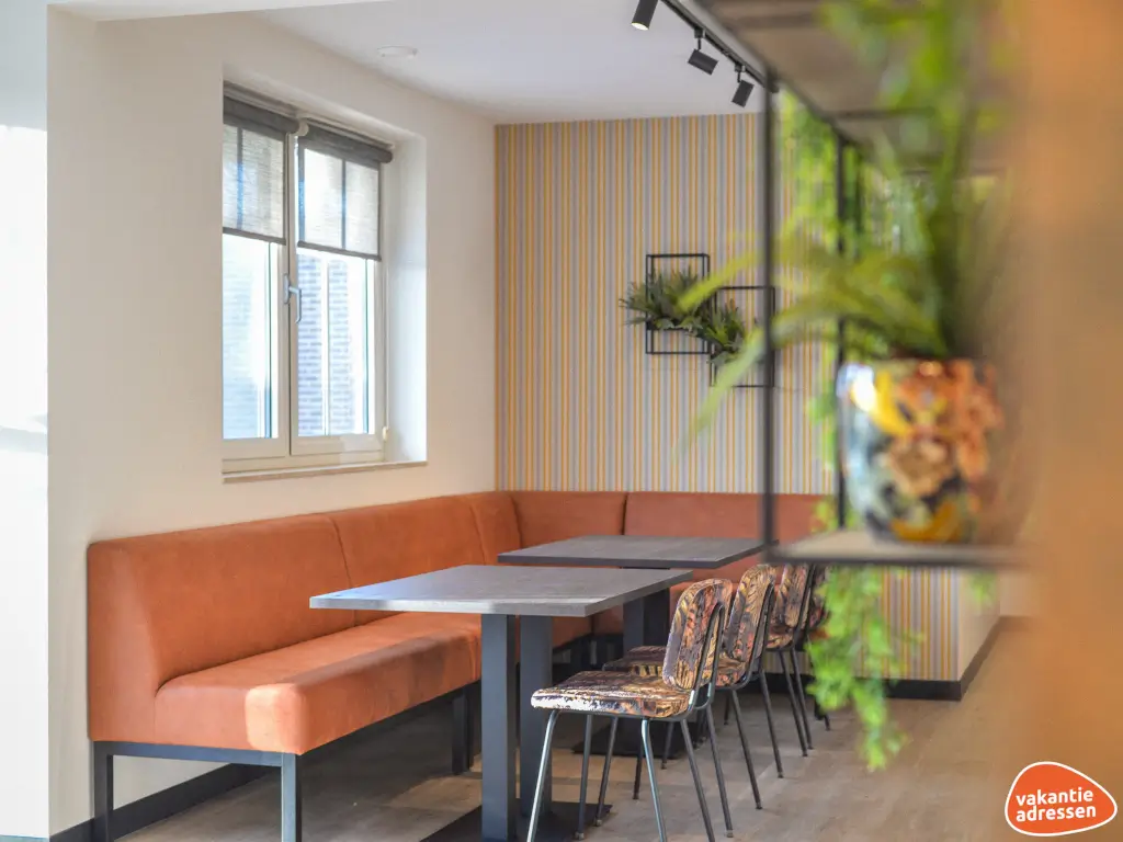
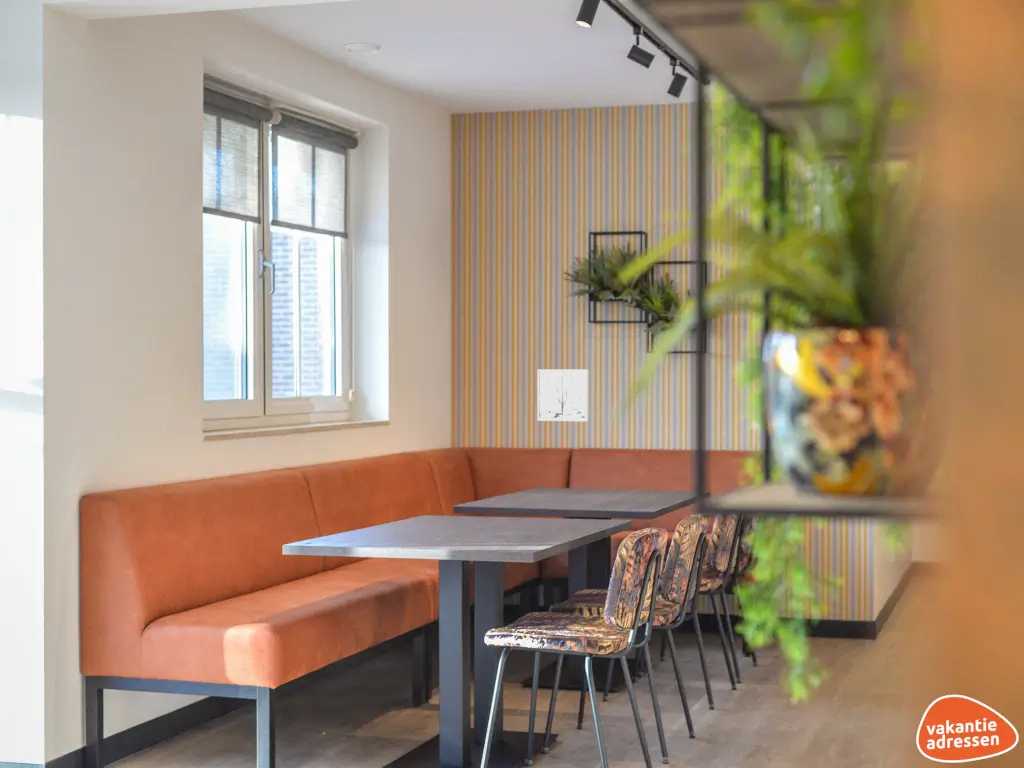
+ wall art (563, 395)
